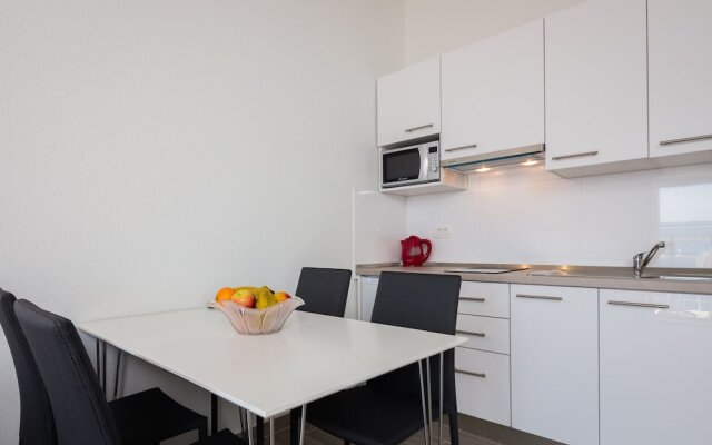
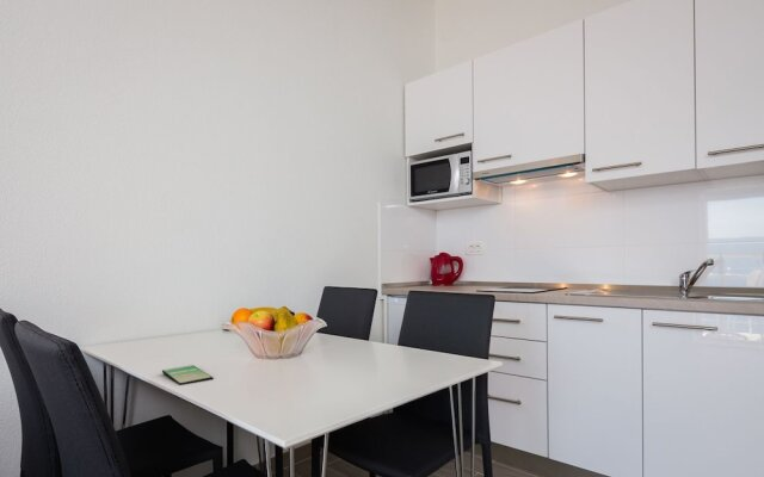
+ smartphone (190, 373)
